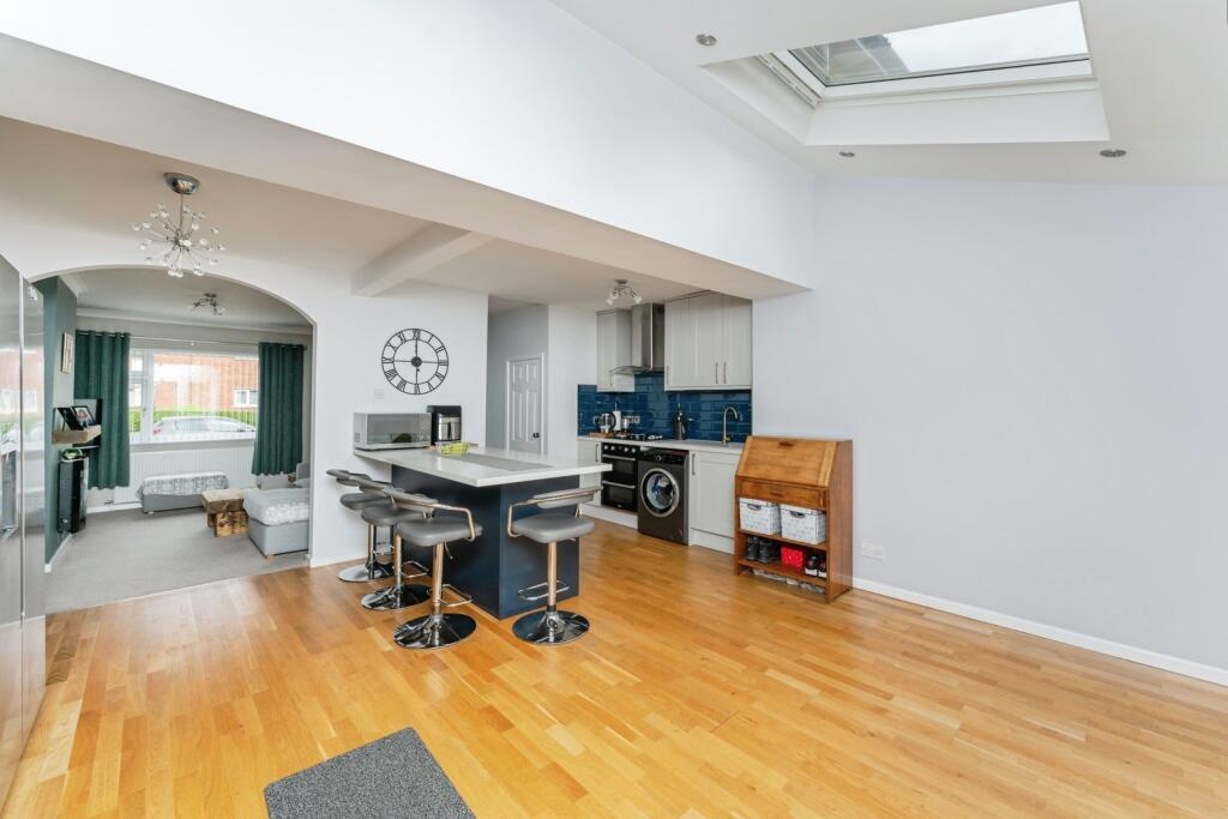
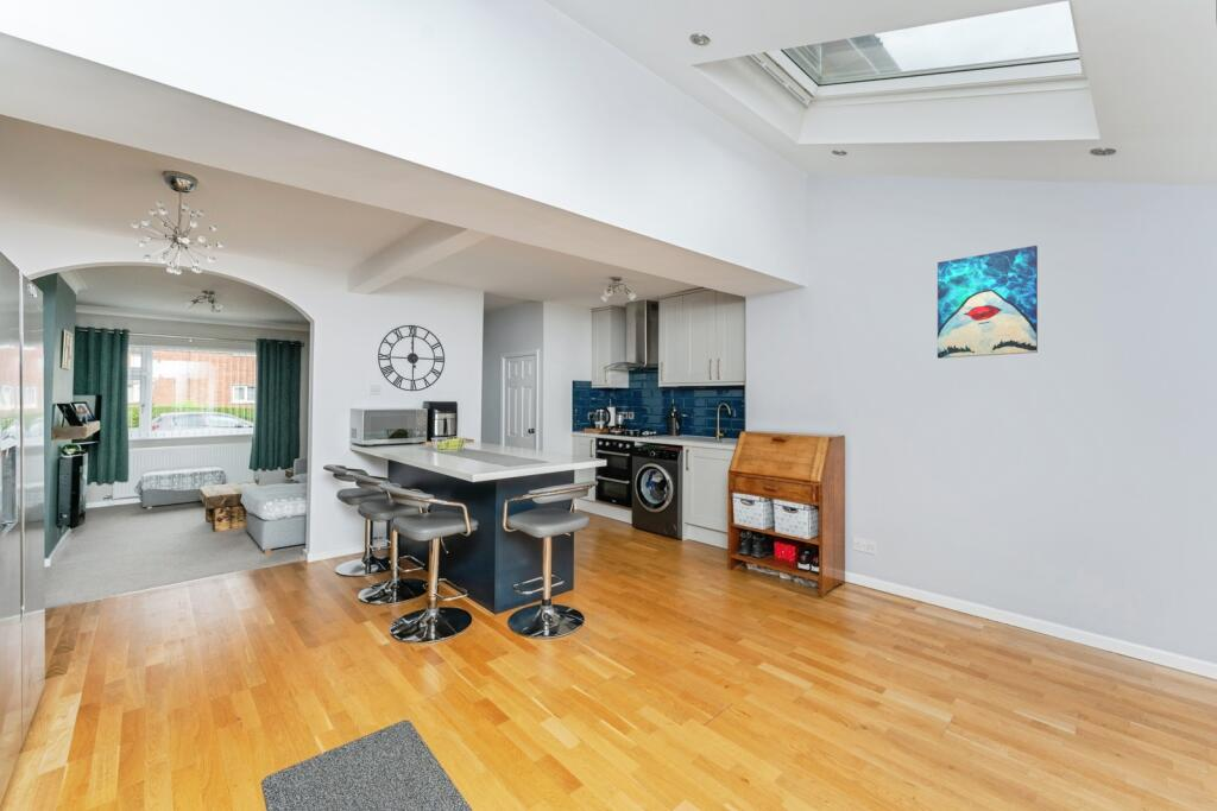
+ wall art (984, 304)
